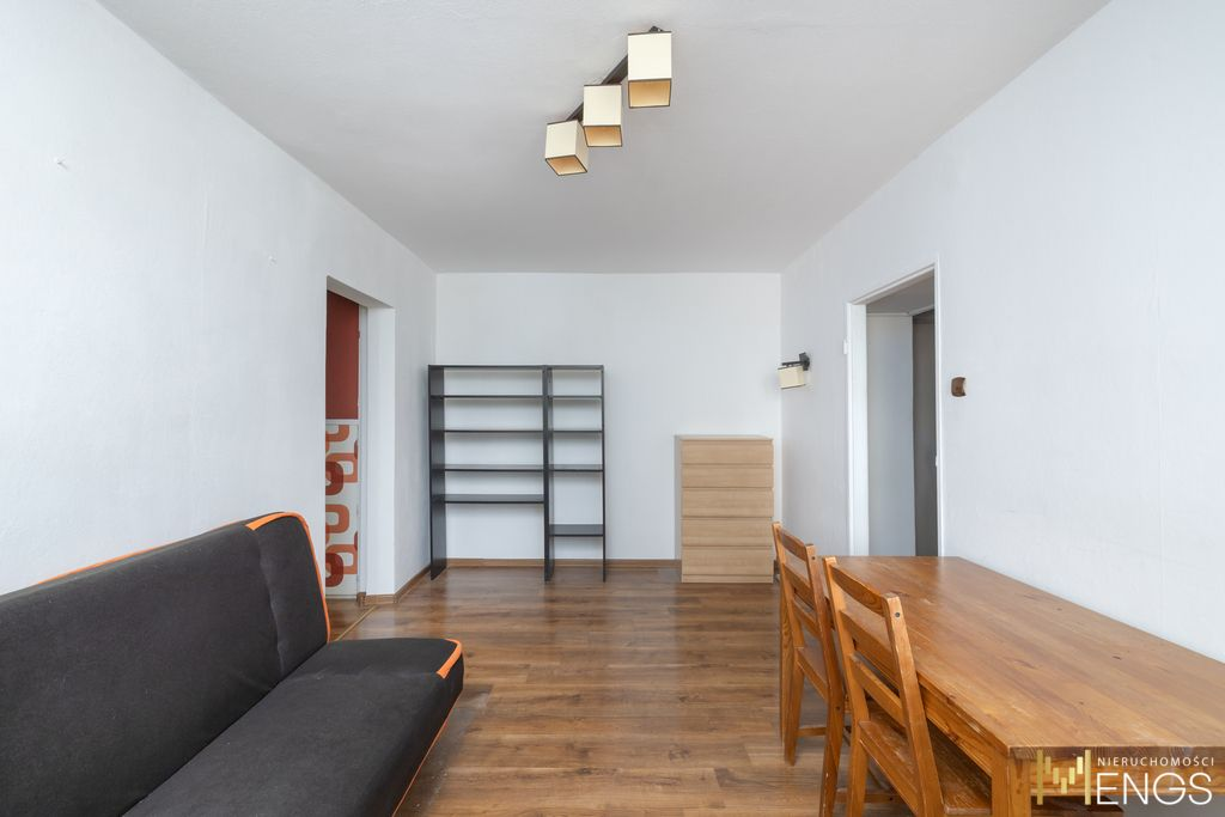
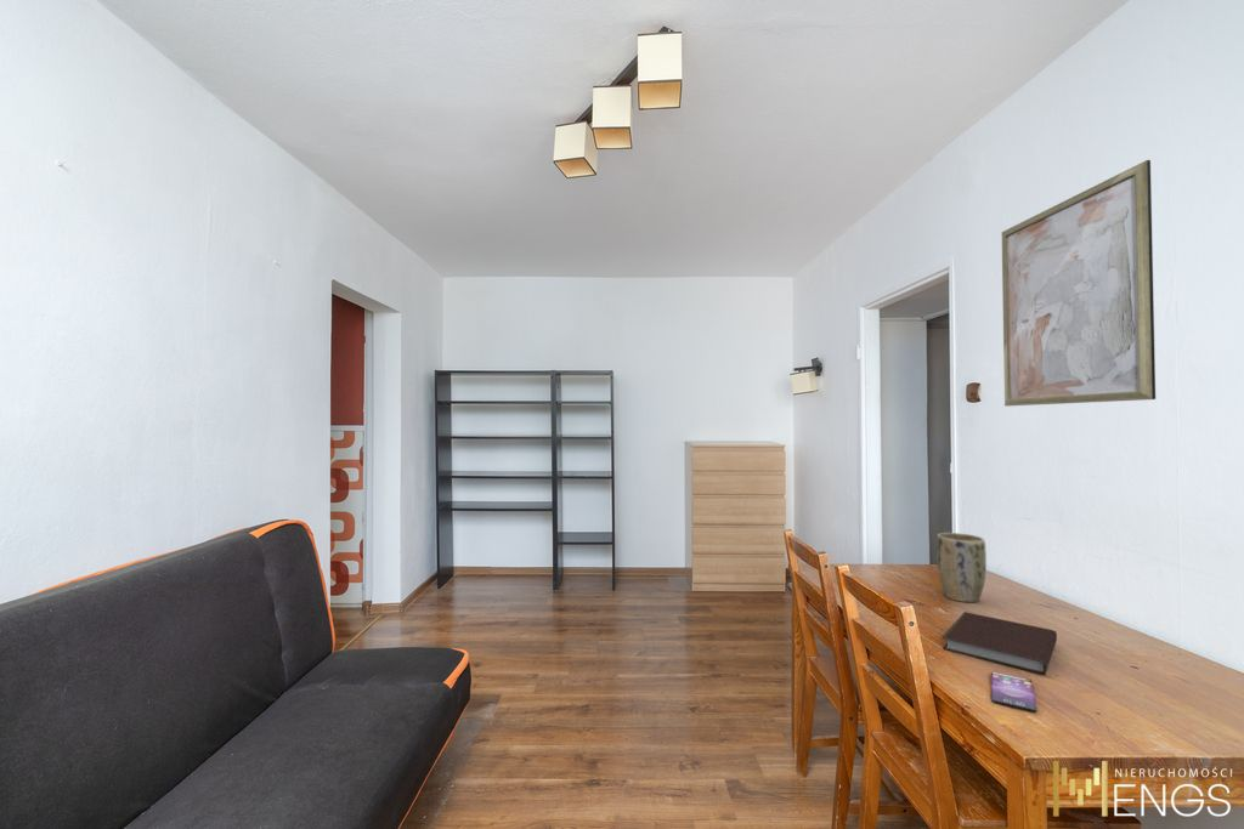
+ wall art (1064, 301)
+ plant pot (961, 567)
+ notebook (1000, 640)
+ smartphone (1012, 691)
